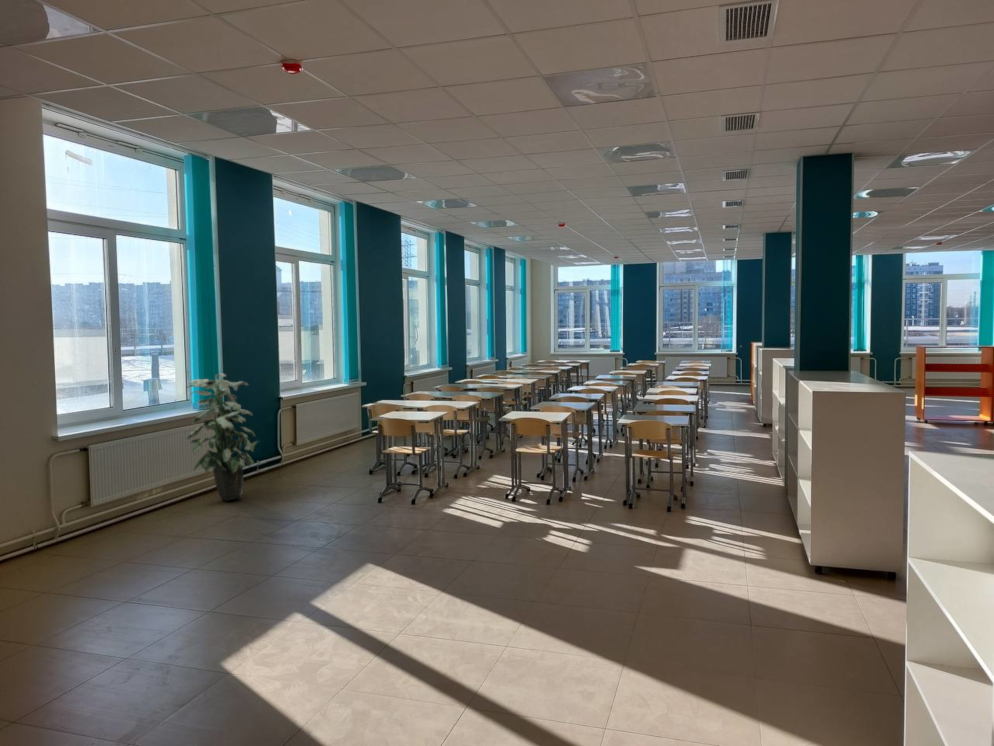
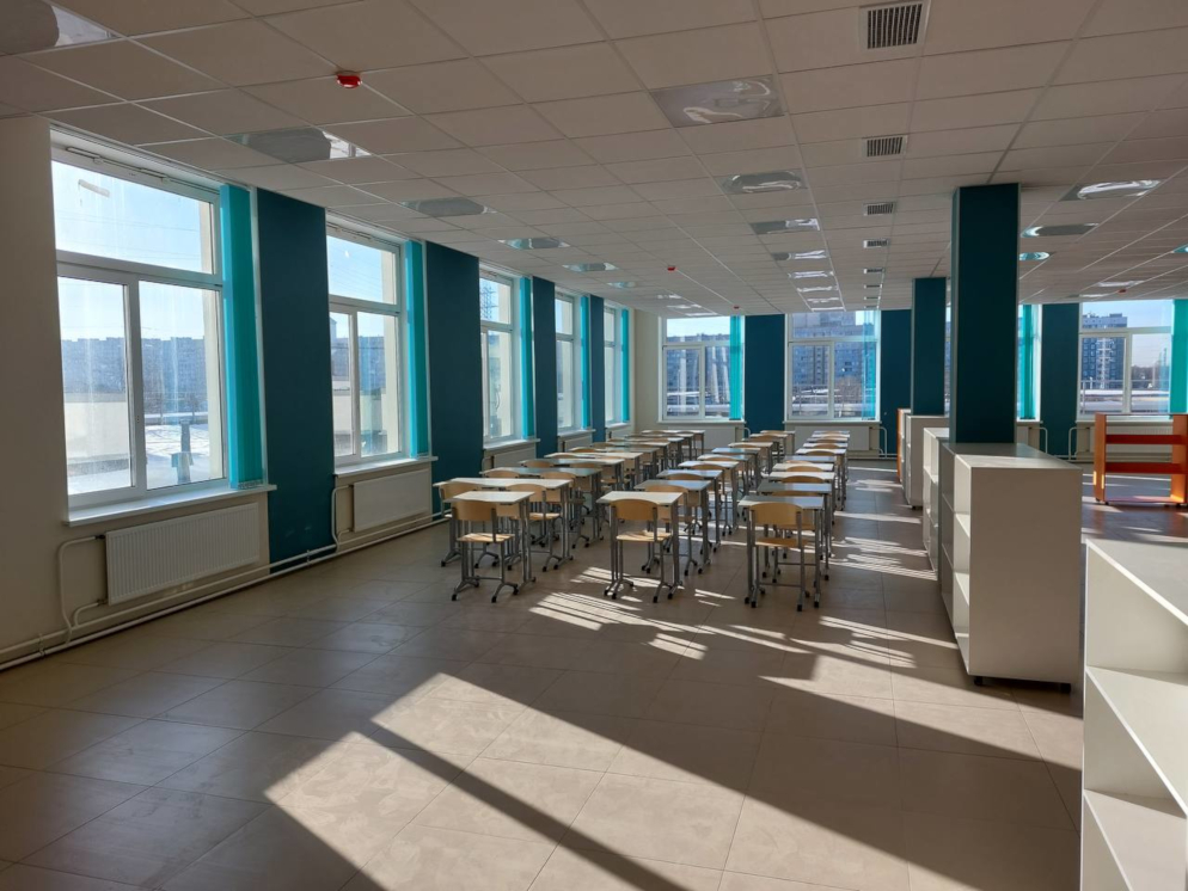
- indoor plant (222, 436)
